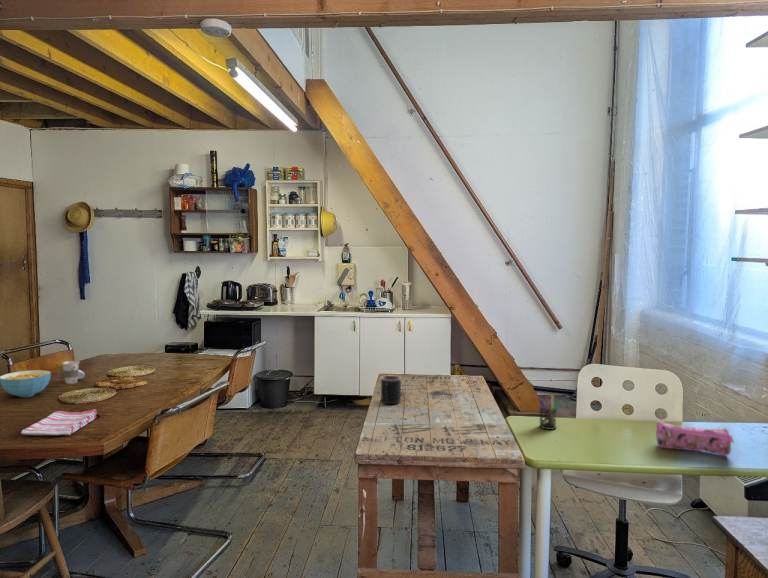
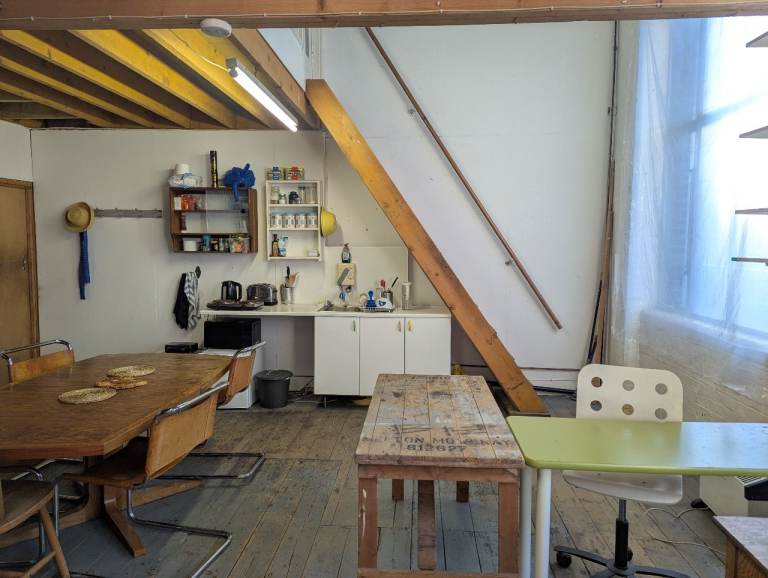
- pen holder (549, 411)
- pencil case (693, 438)
- cup (73, 371)
- mug (389, 390)
- dish towel (61, 421)
- cereal bowl (26, 385)
